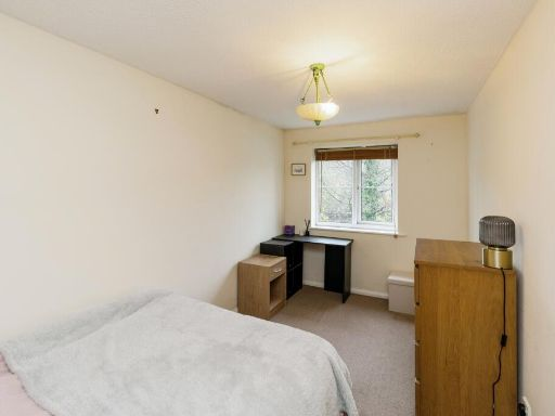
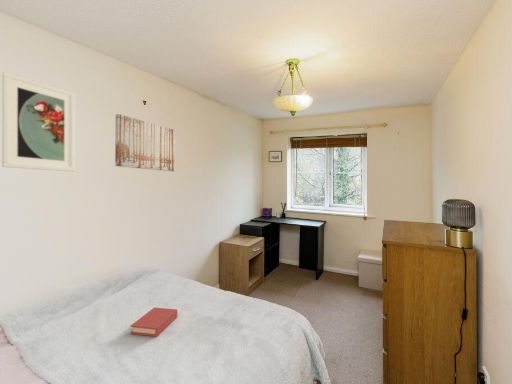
+ wall art (148, 145)
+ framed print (42, 126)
+ book (155, 320)
